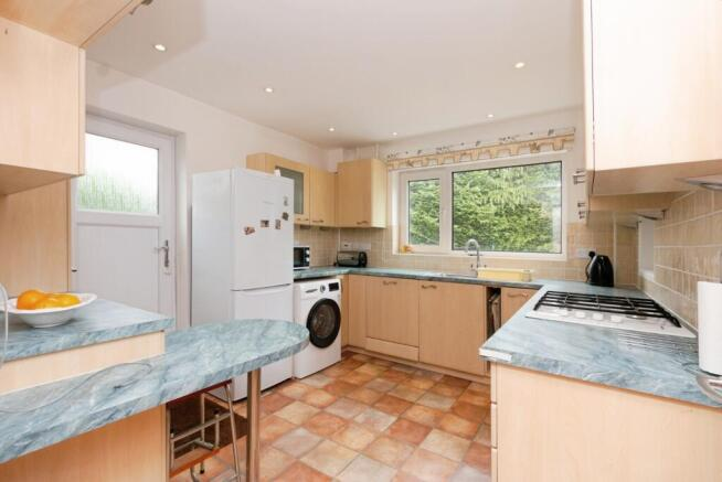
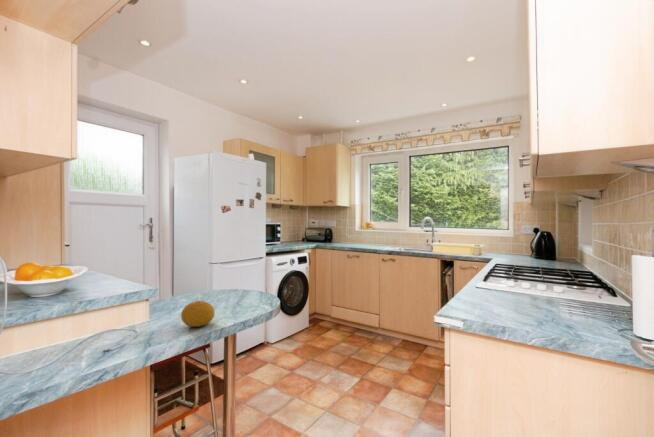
+ fruit (198, 313)
